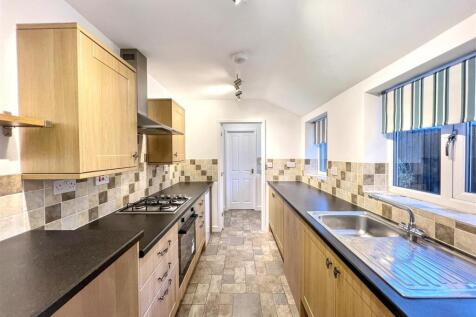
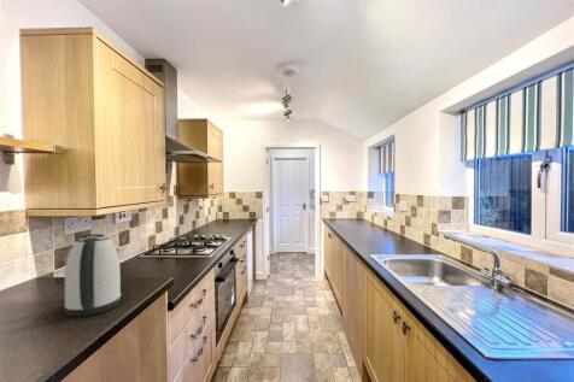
+ kettle (92, 272)
